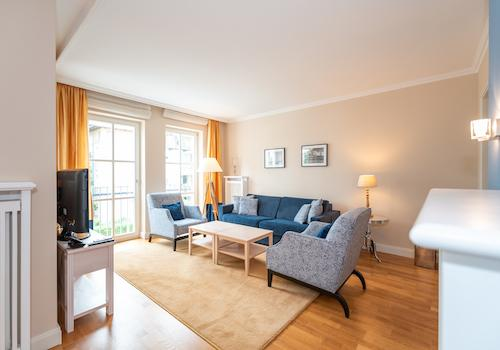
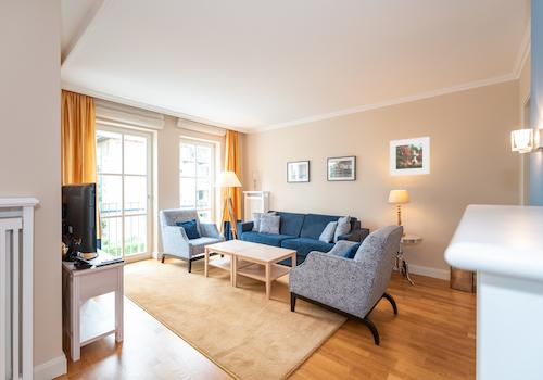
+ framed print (408, 156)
